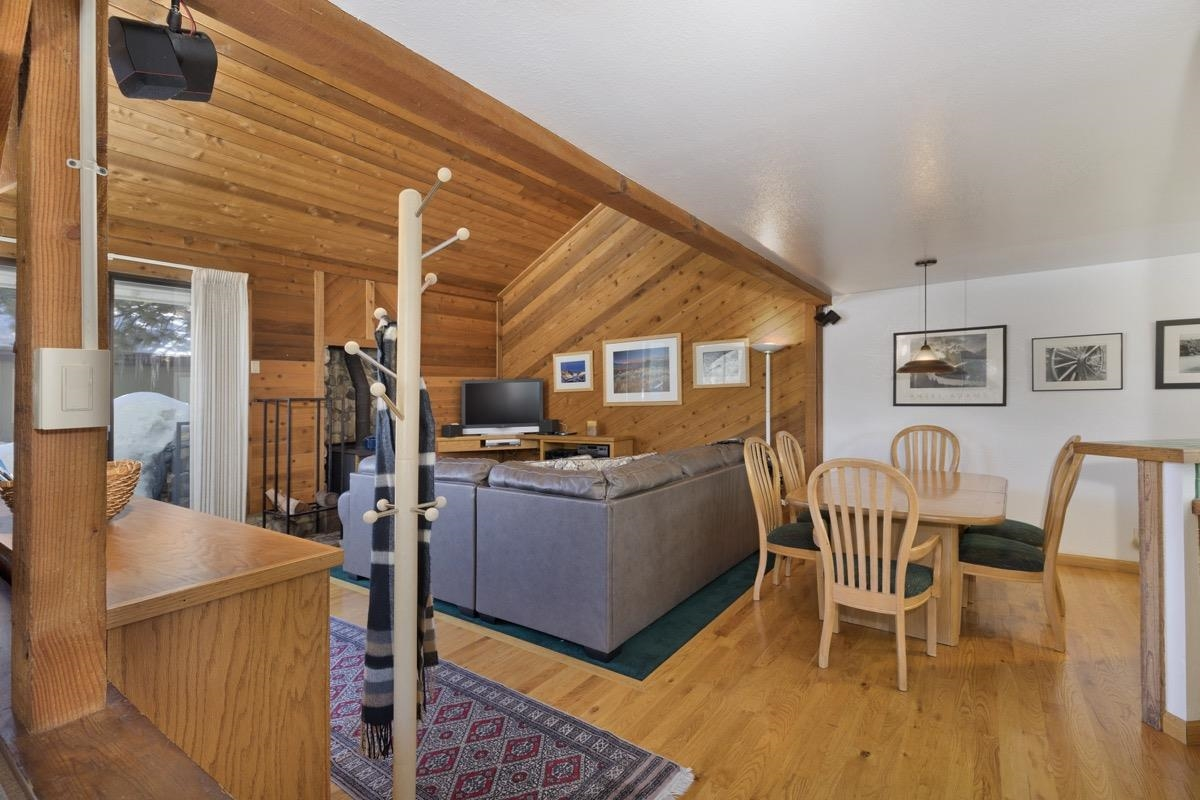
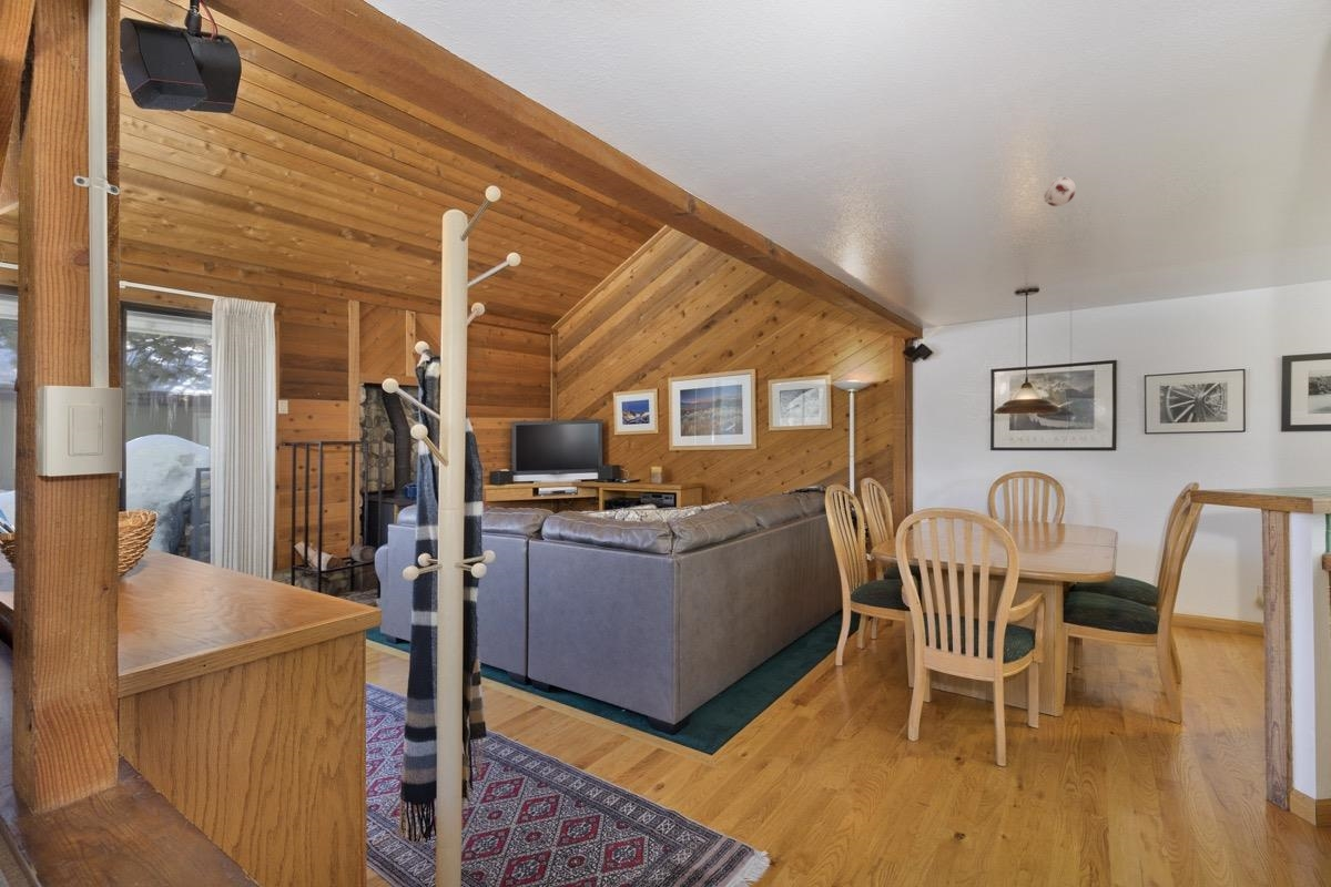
+ smoke detector (1059, 191)
